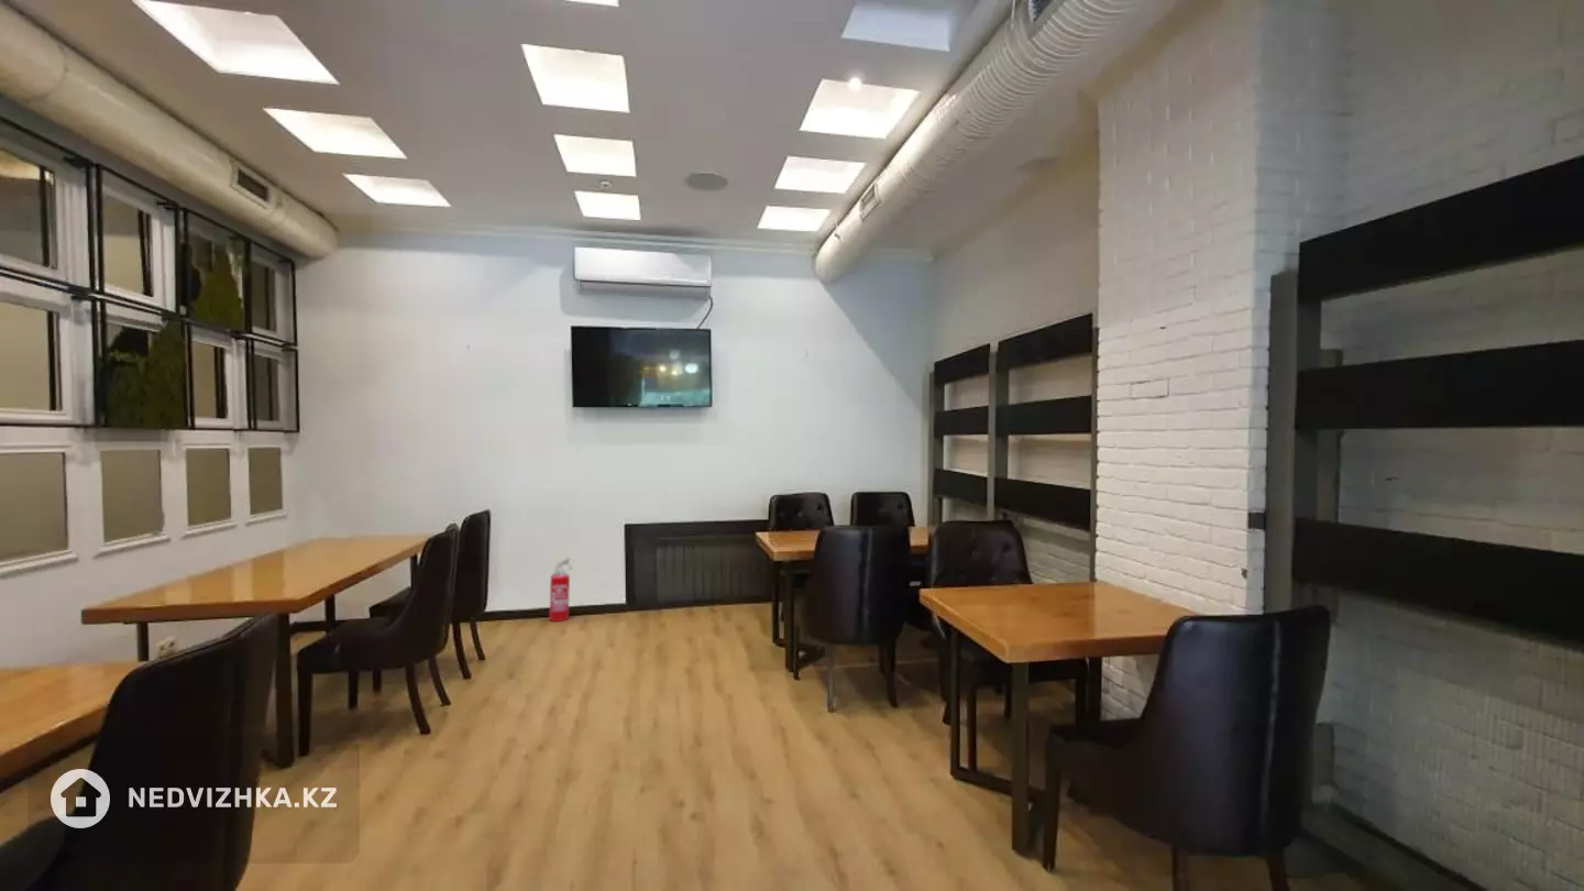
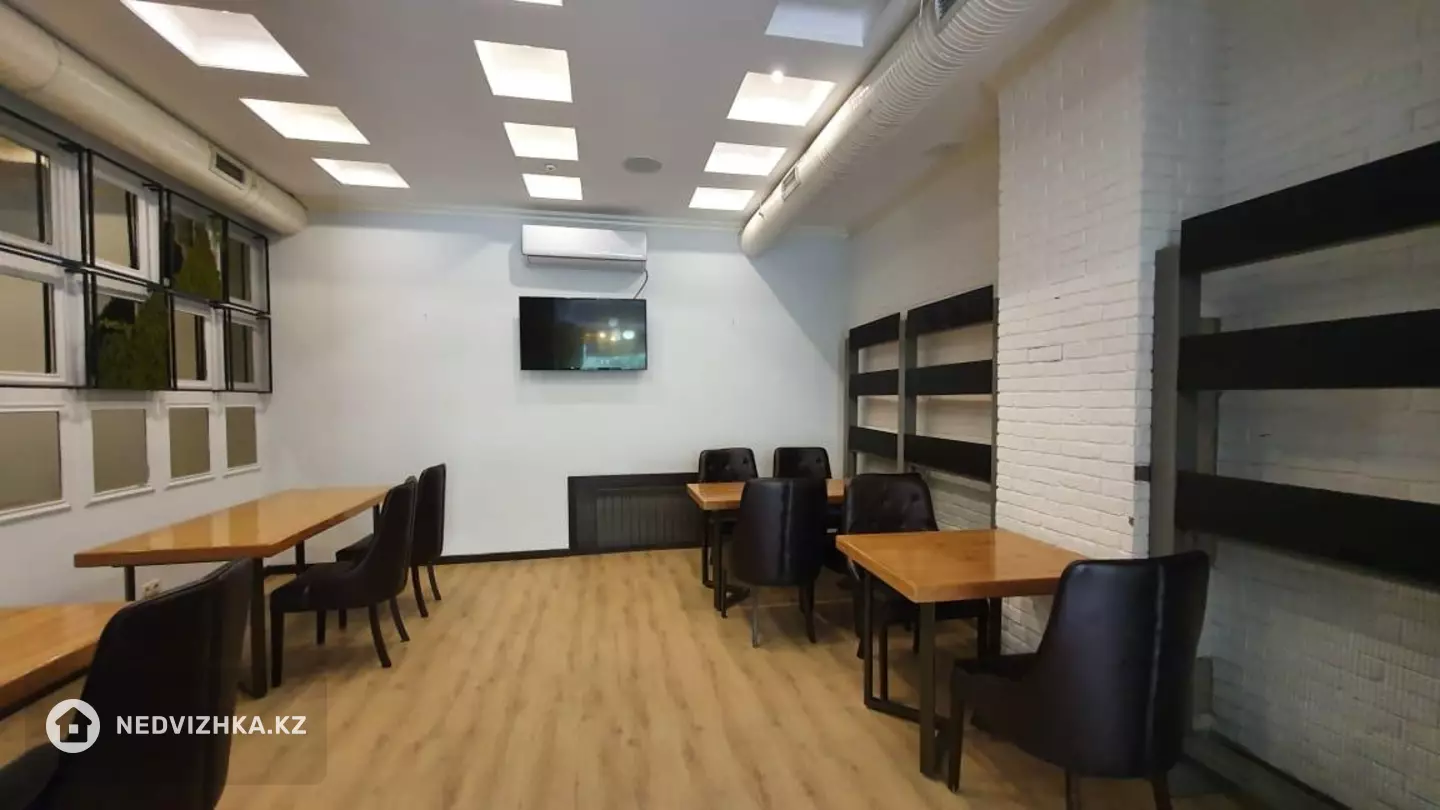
- fire extinguisher (561, 587)
